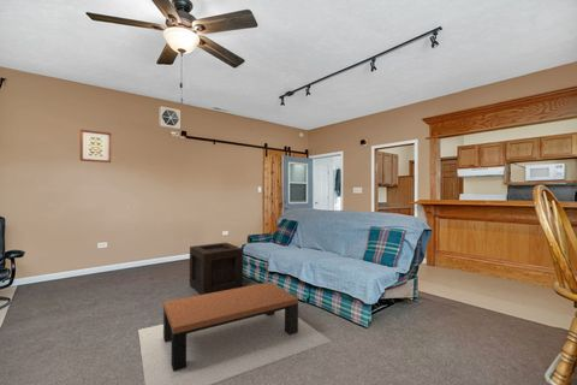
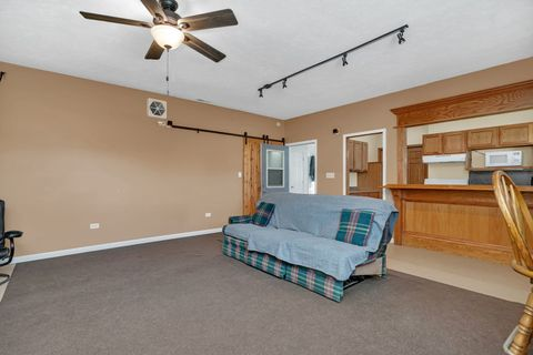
- wall art (95, 146)
- wooden crate (215, 267)
- coffee table (231, 318)
